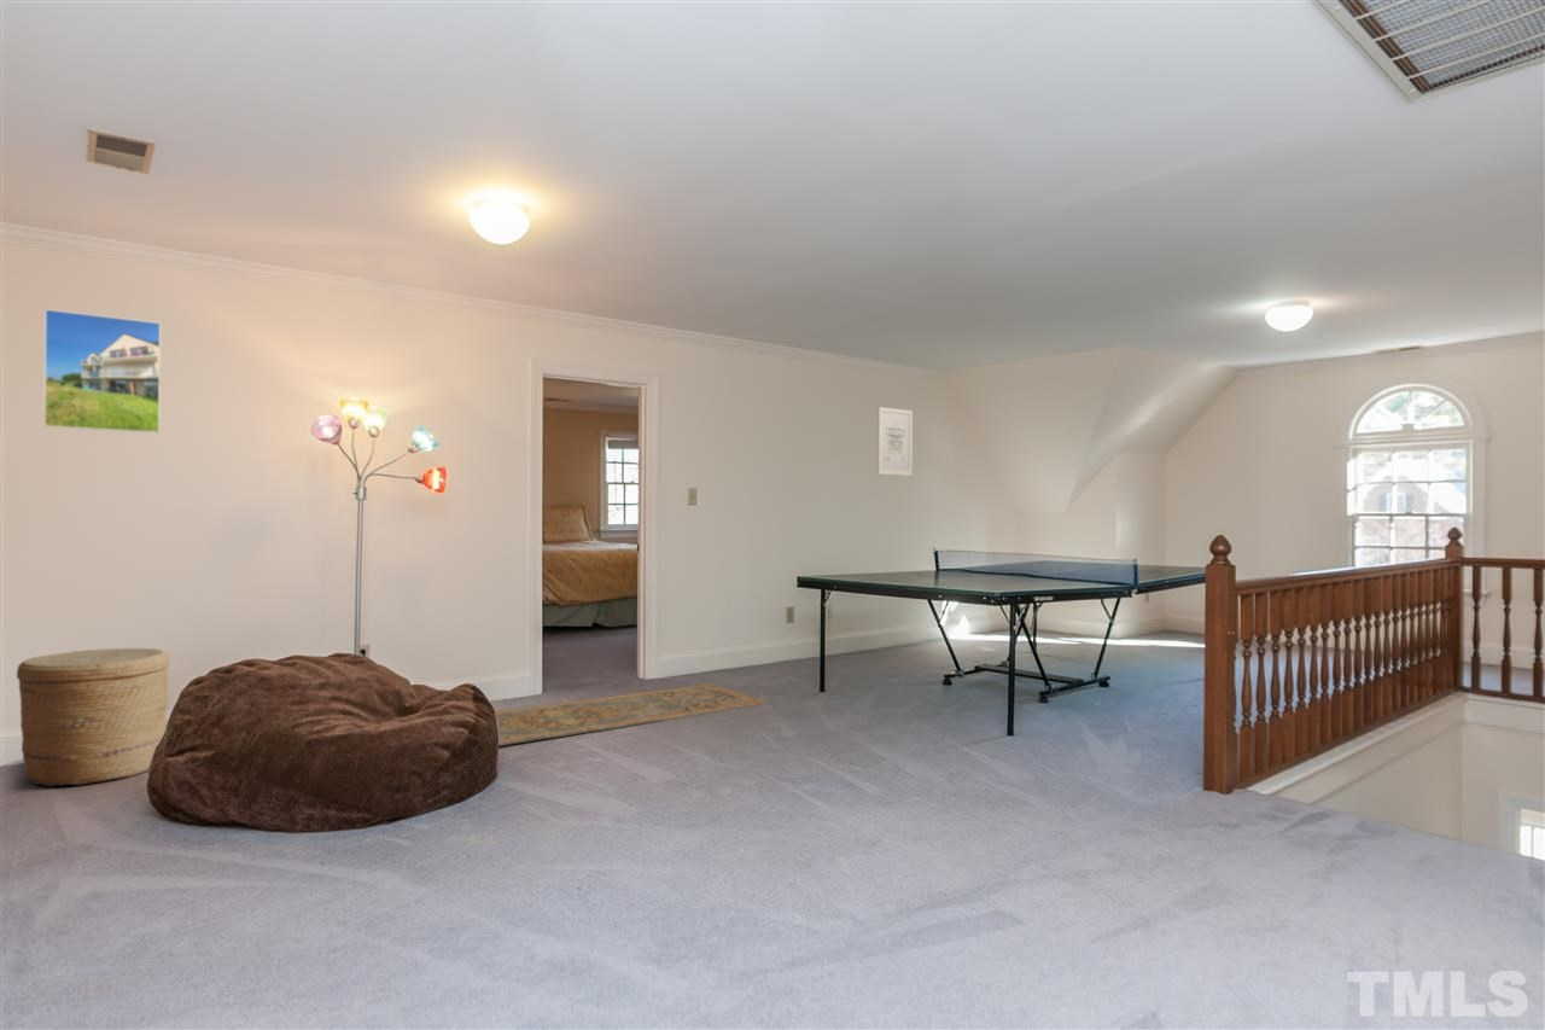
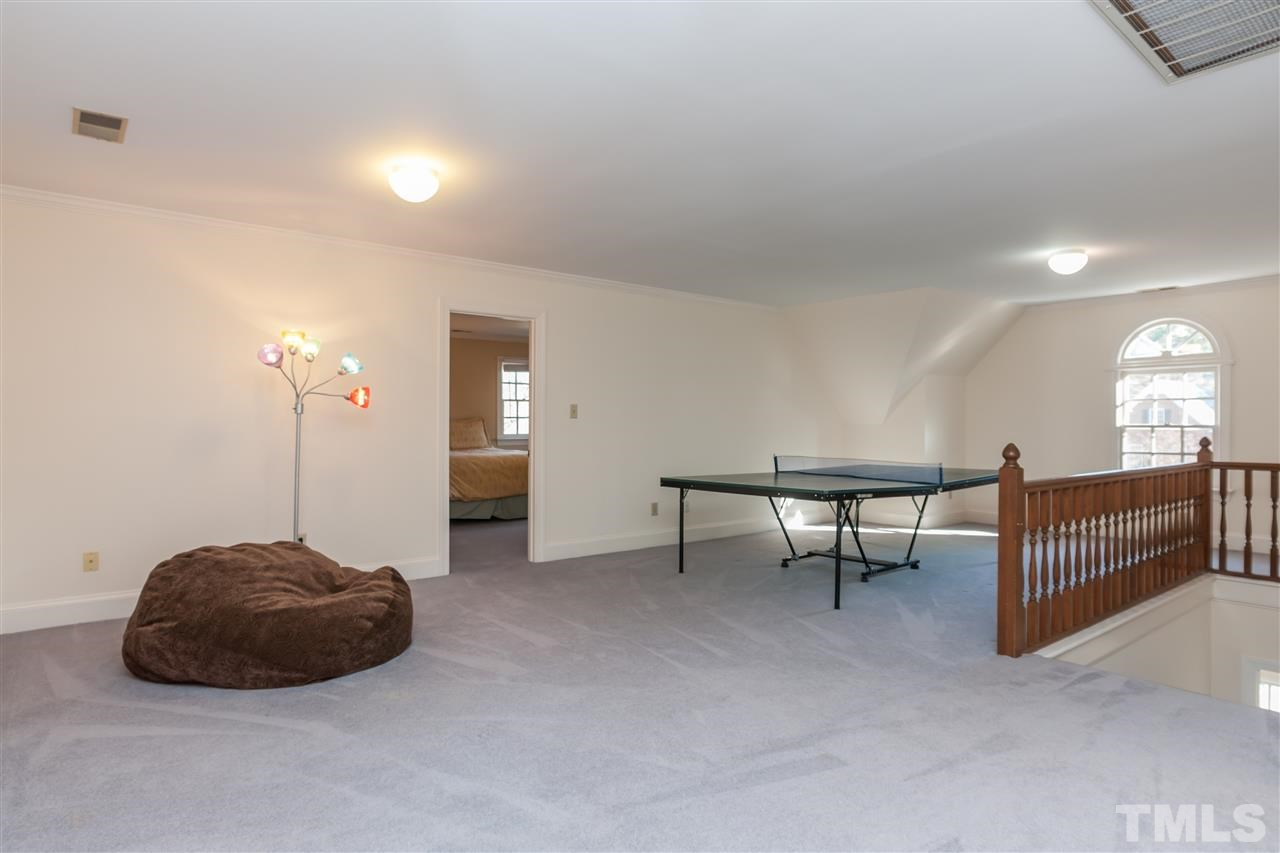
- wall art (894, 441)
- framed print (104, 373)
- basket (95, 712)
- rug (559, 717)
